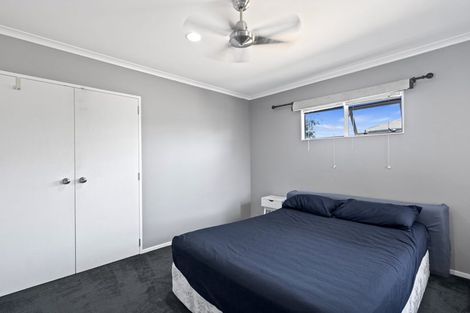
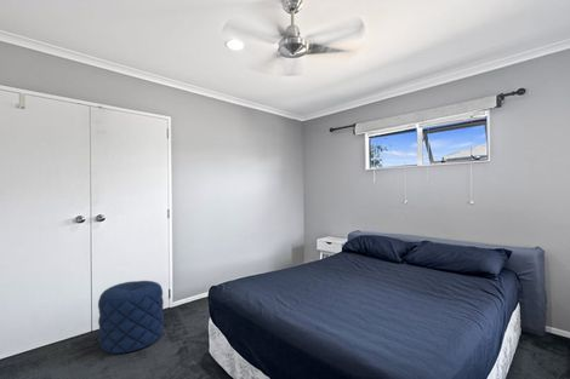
+ pouf (132, 311)
